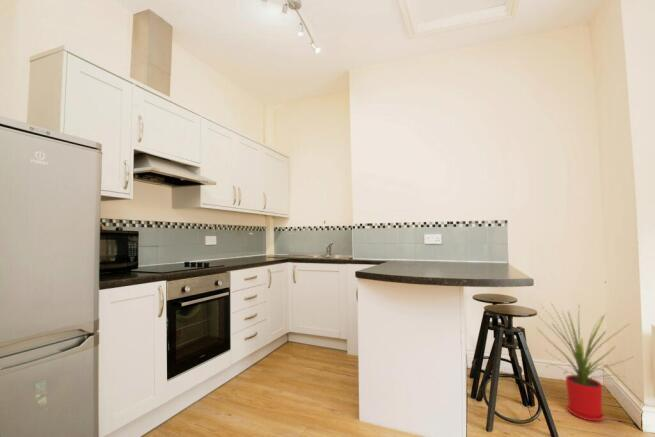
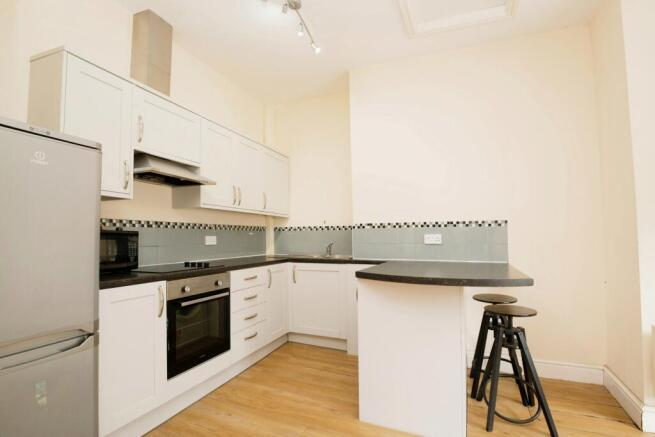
- house plant (583, 360)
